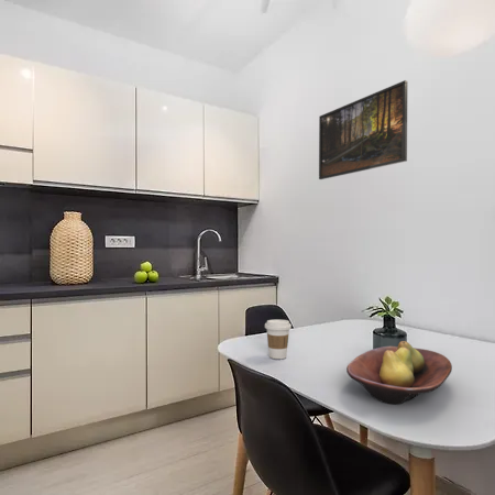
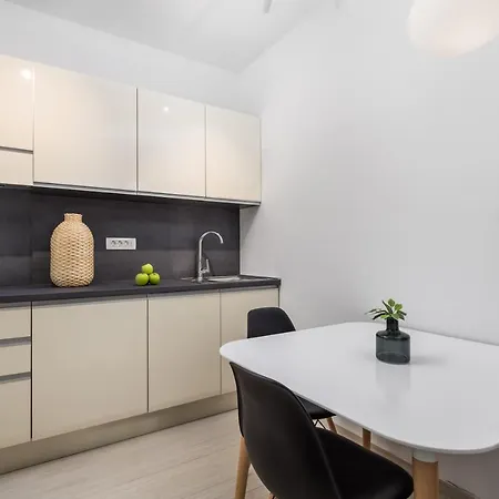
- fruit bowl (399, 365)
- coffee cup (277, 338)
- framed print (358, 135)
